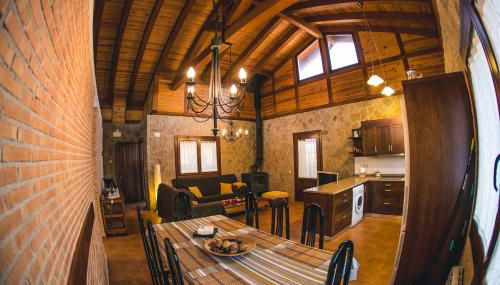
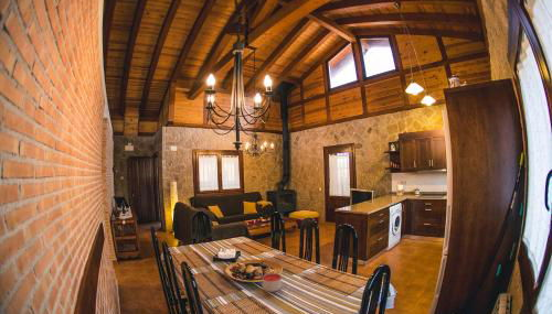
+ candle (272, 281)
